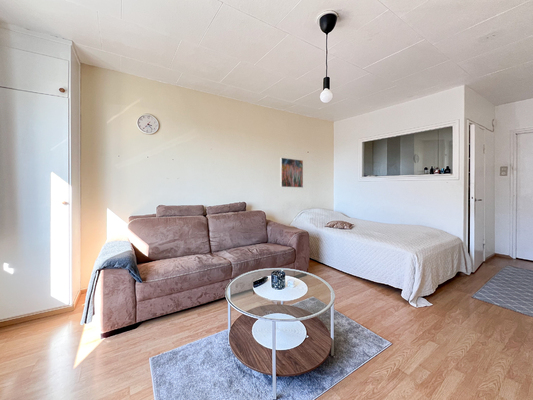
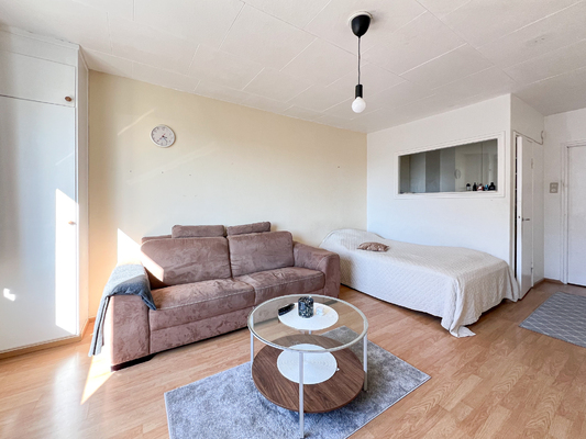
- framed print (291, 173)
